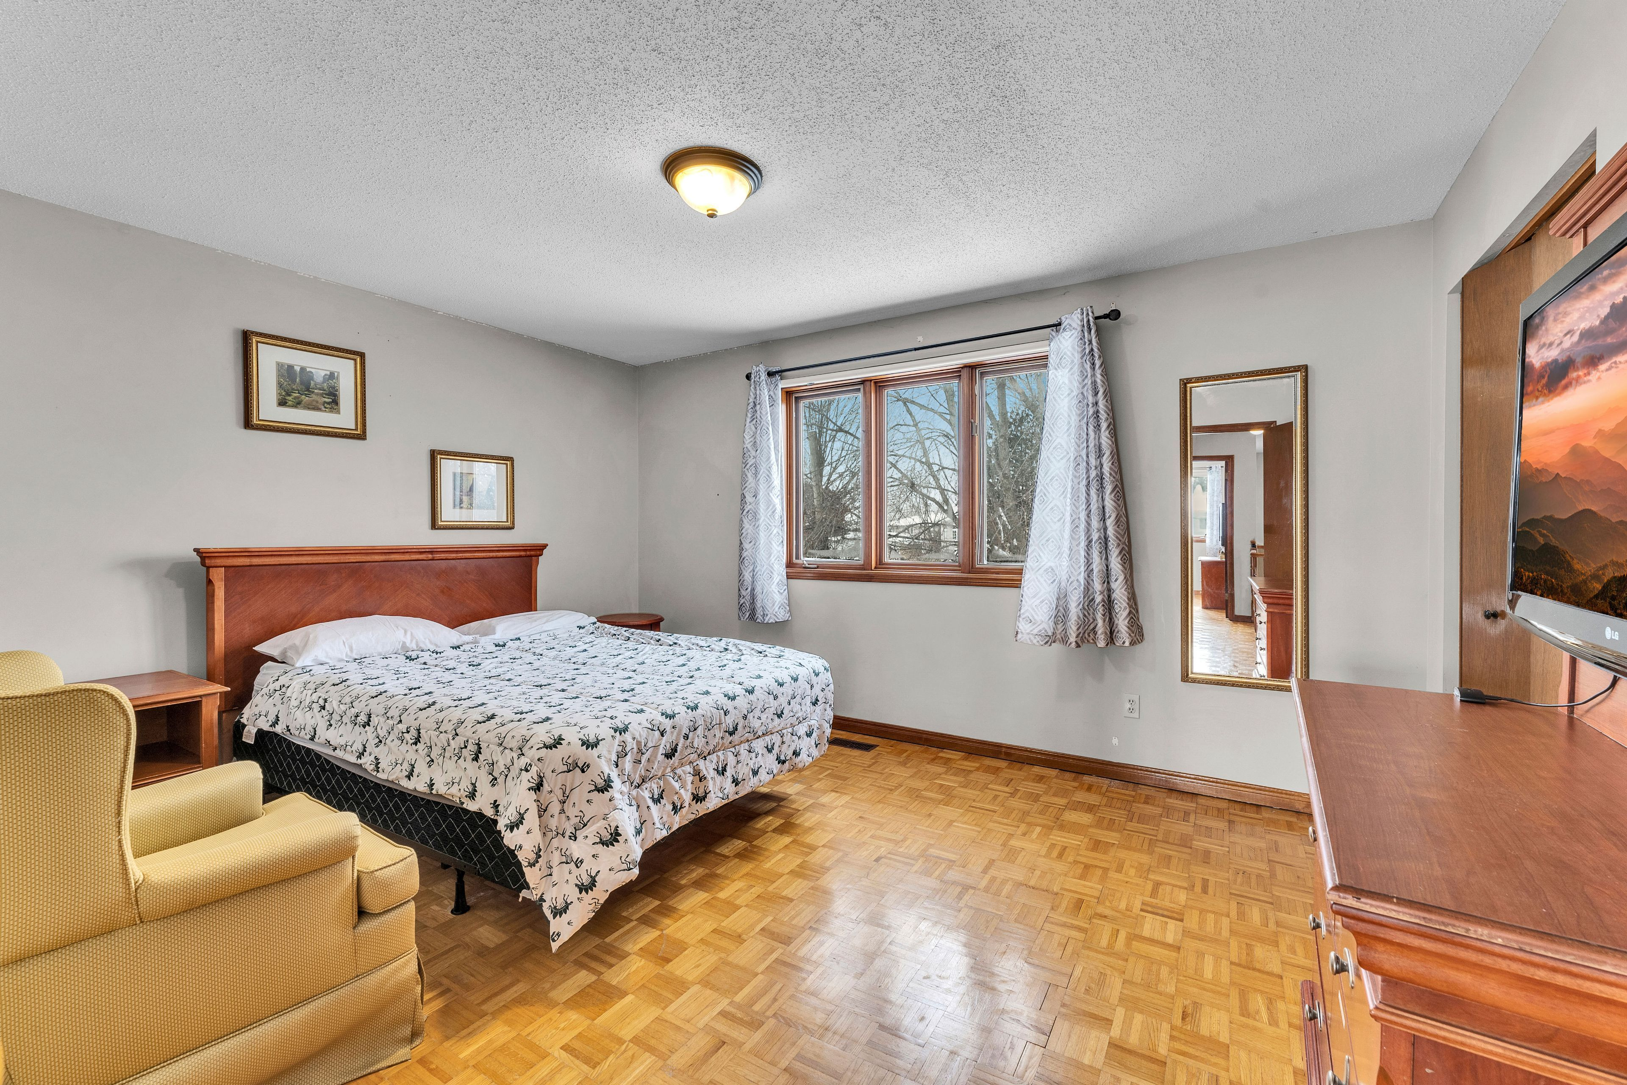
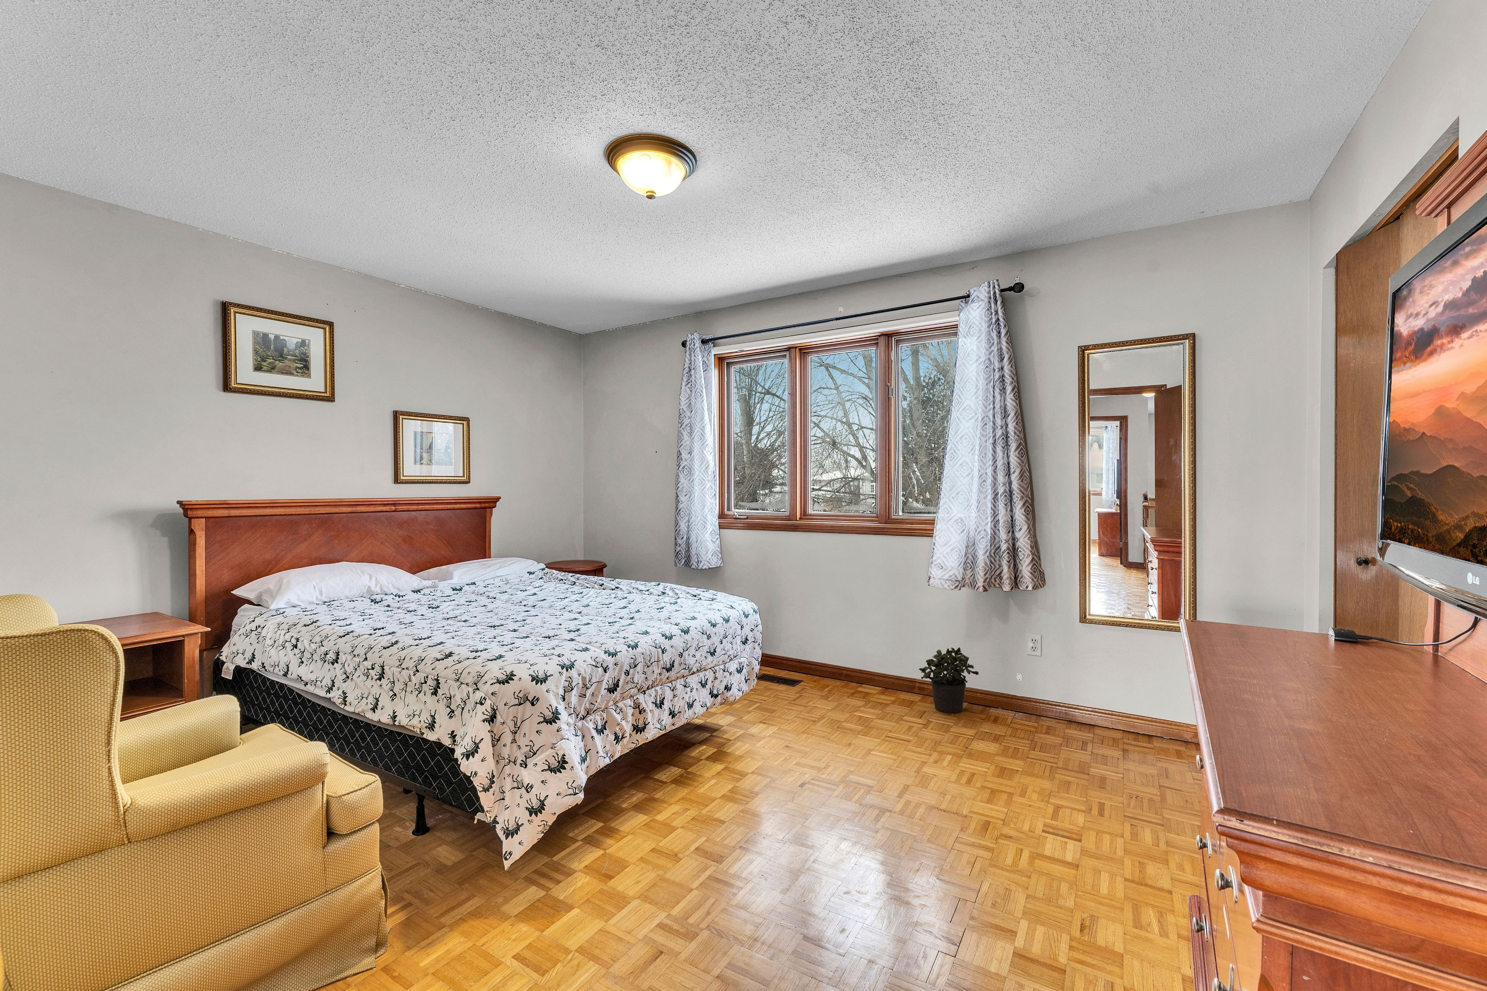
+ potted plant (952, 678)
